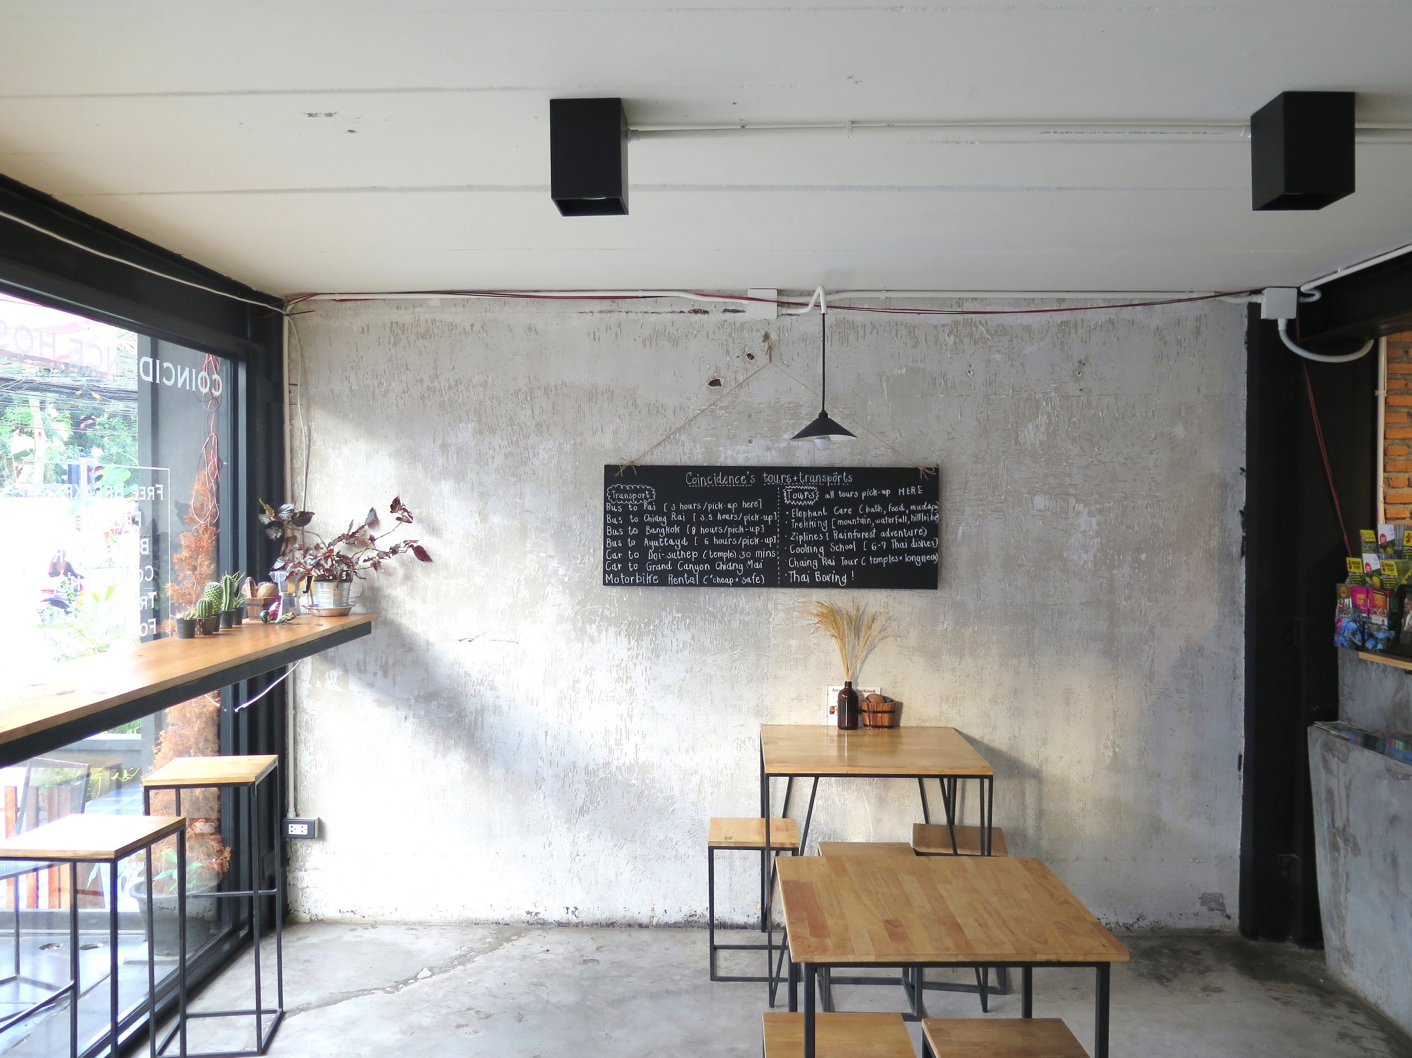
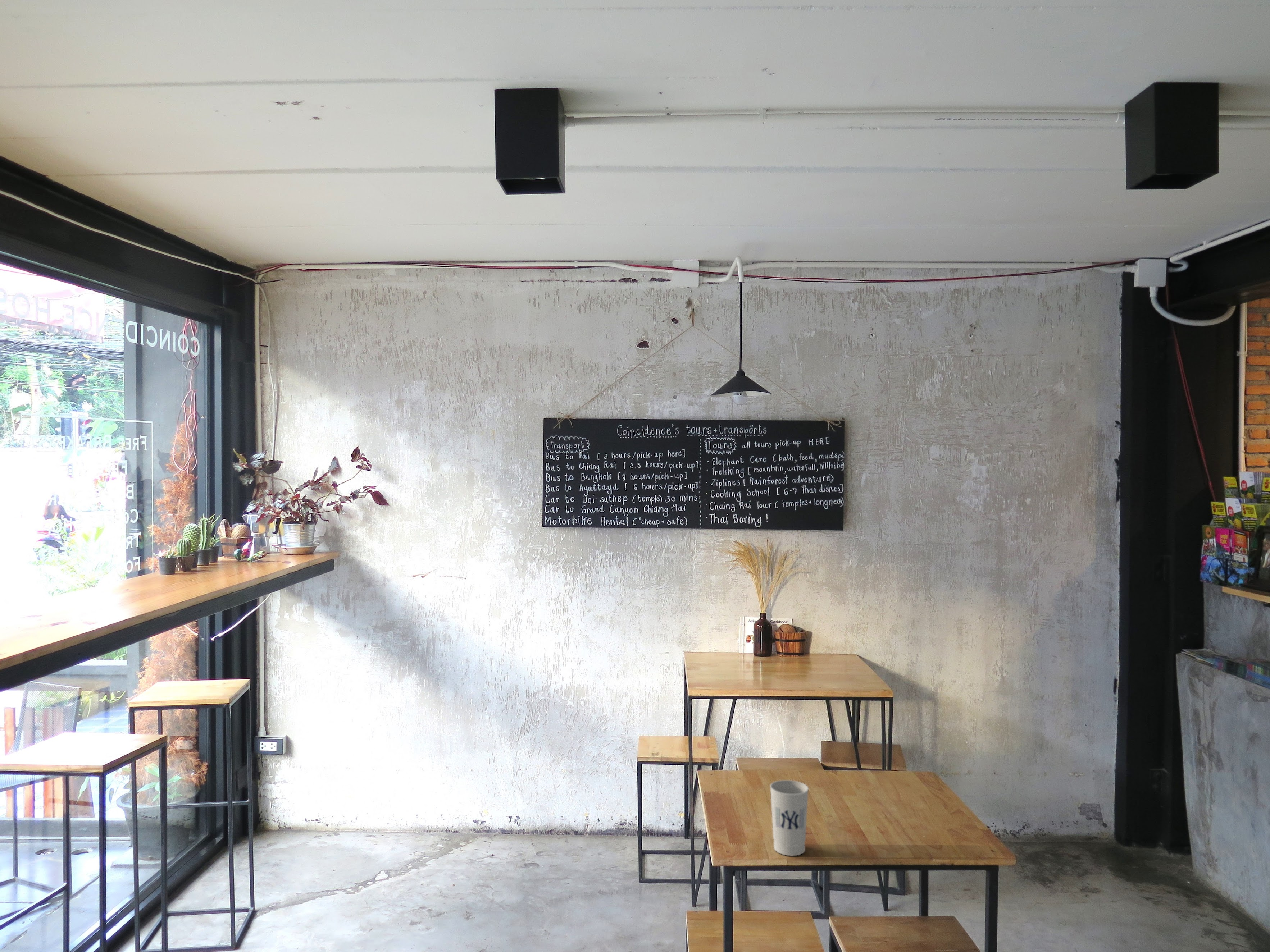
+ cup (789, 818)
